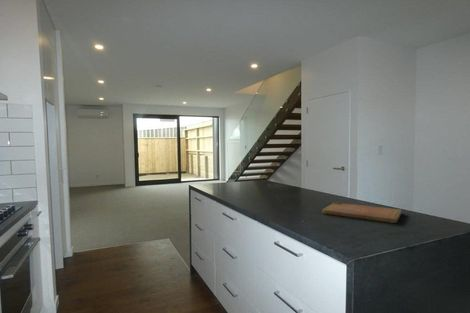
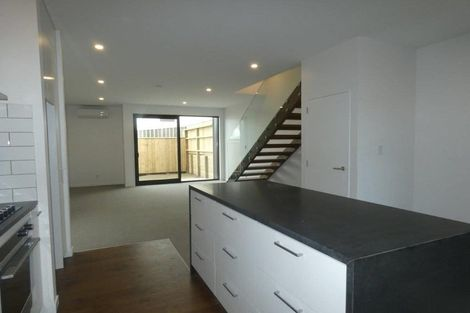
- cutting board (361, 211)
